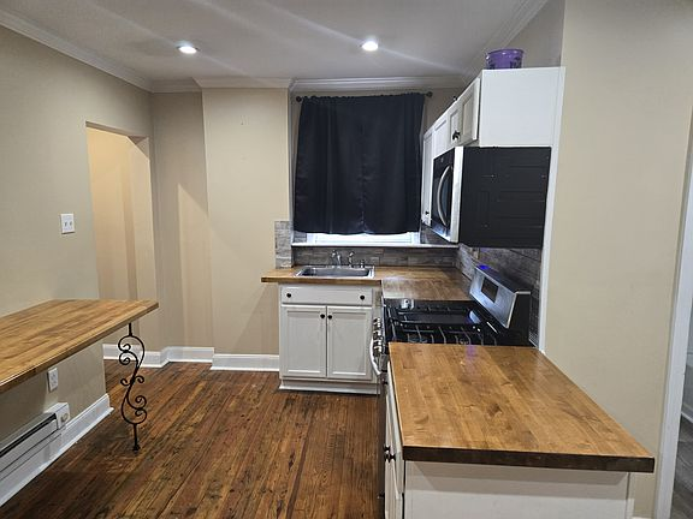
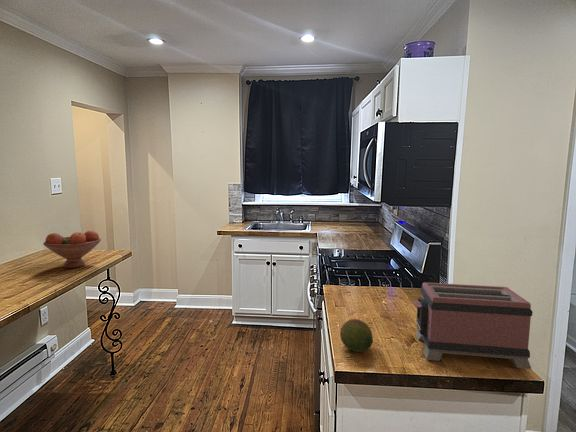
+ fruit (357, 335)
+ toaster (465, 320)
+ fruit bowl (73, 248)
